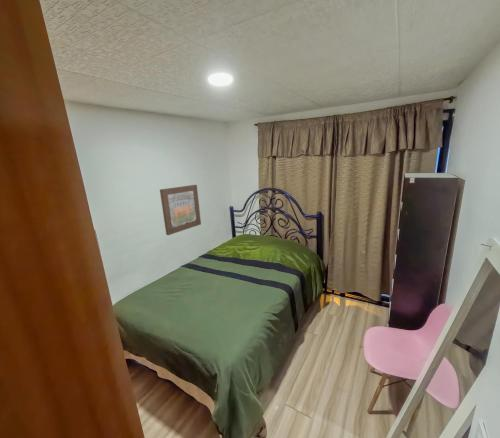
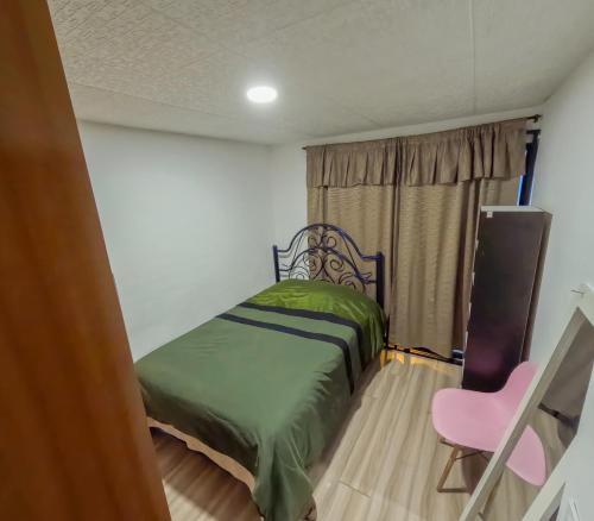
- wall art (182, 208)
